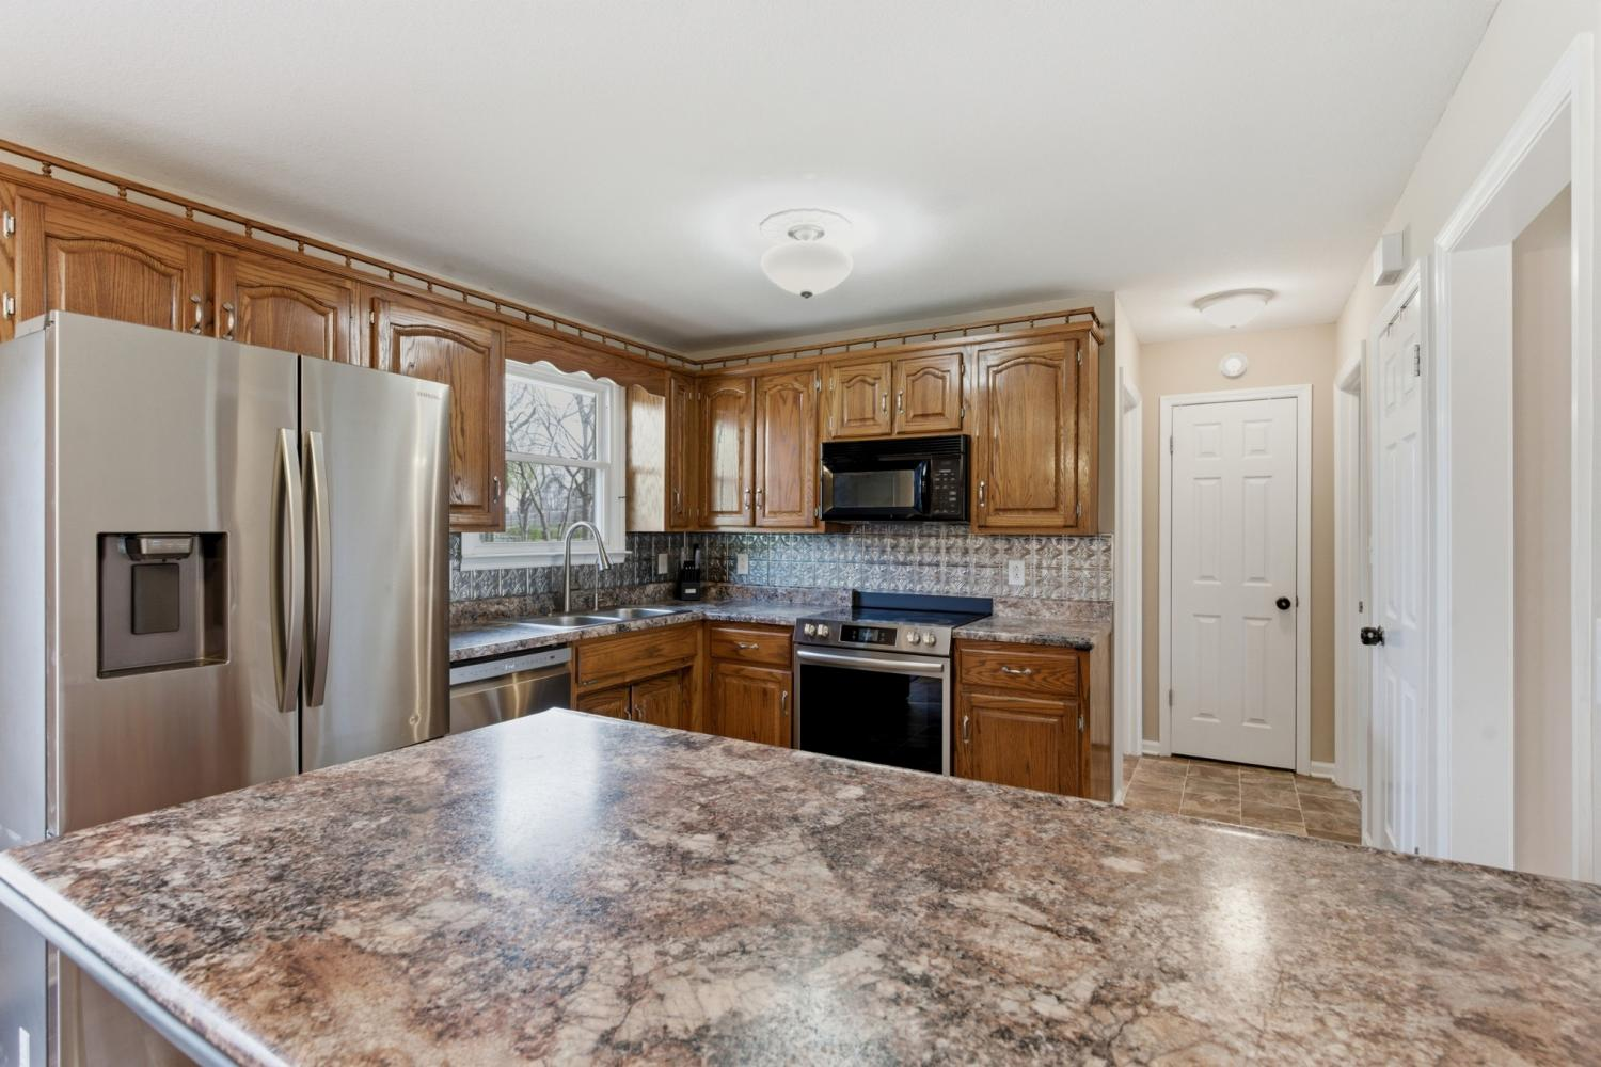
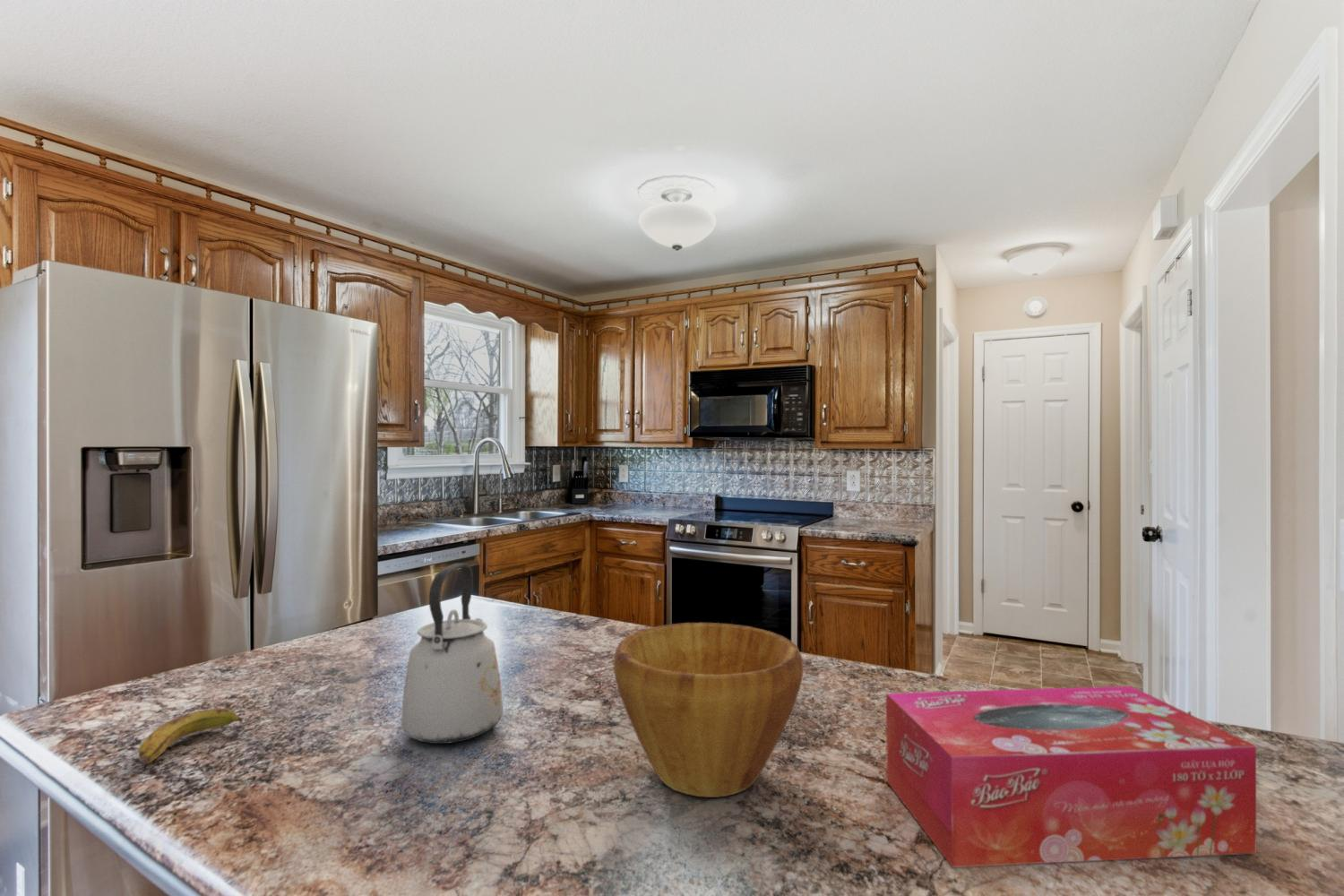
+ kettle (459, 642)
+ tissue box (1053, 765)
+ banana (186, 734)
+ bowl (708, 708)
